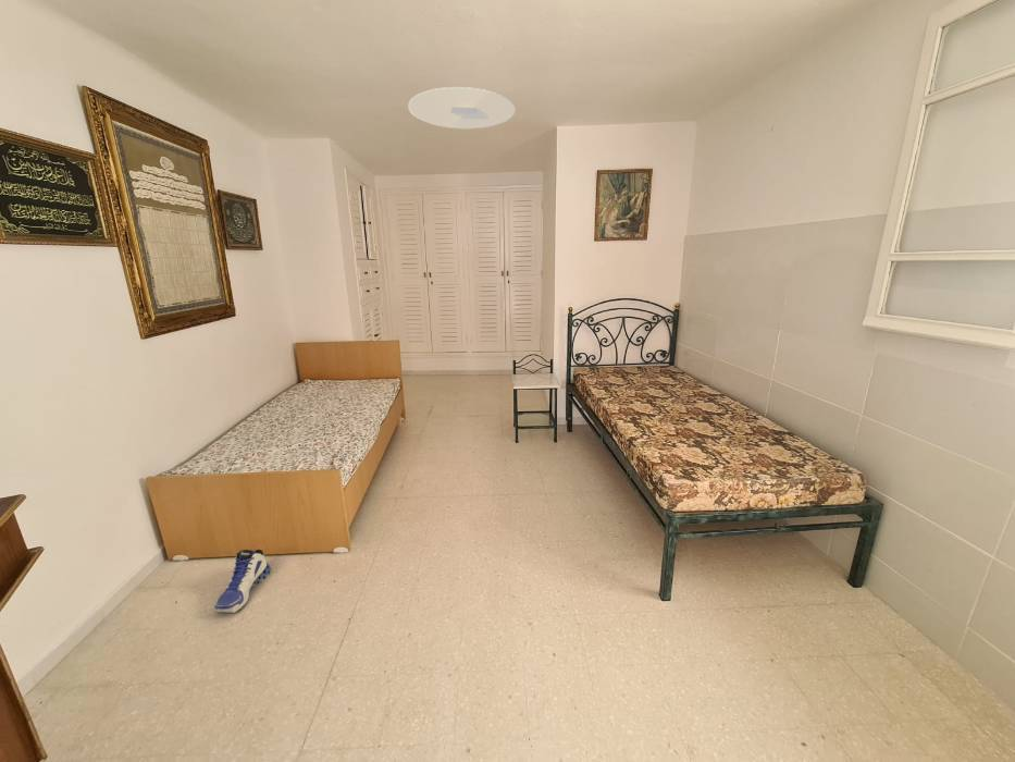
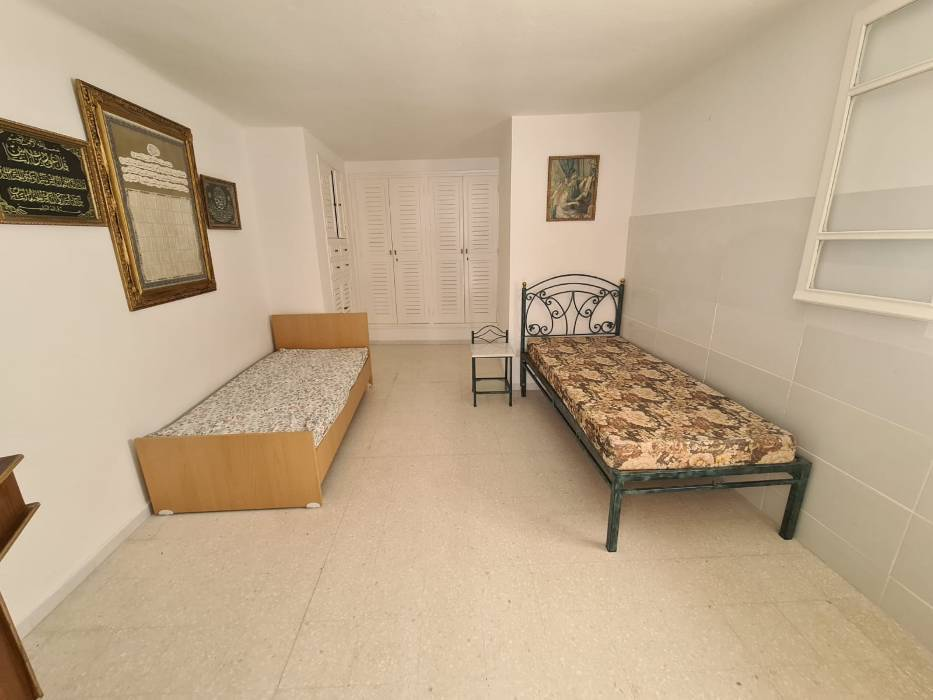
- ceiling light (461, 105)
- sneaker (240, 574)
